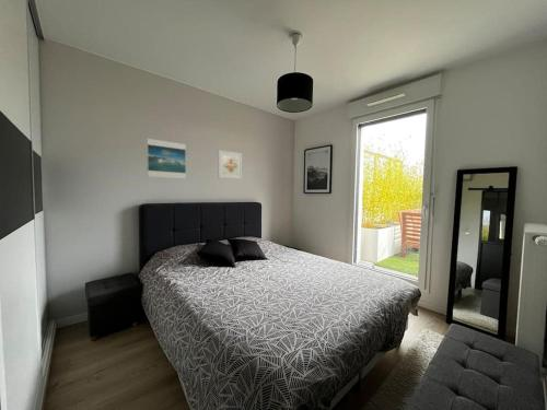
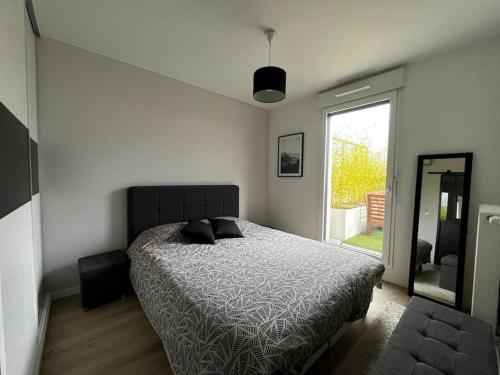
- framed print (166, 160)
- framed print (230, 165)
